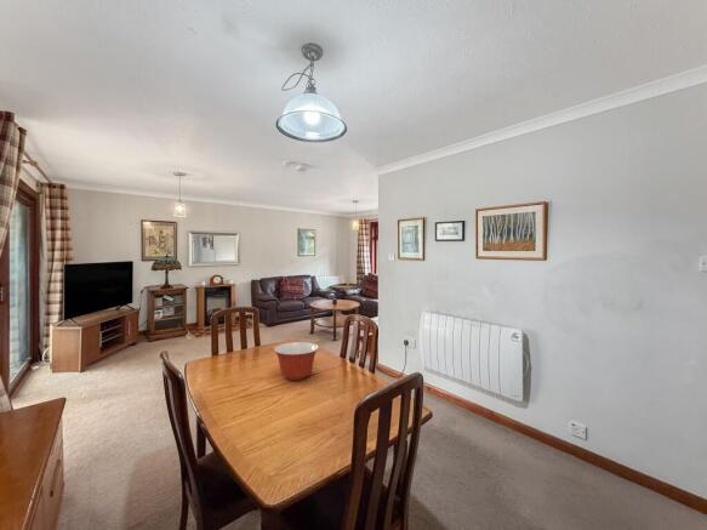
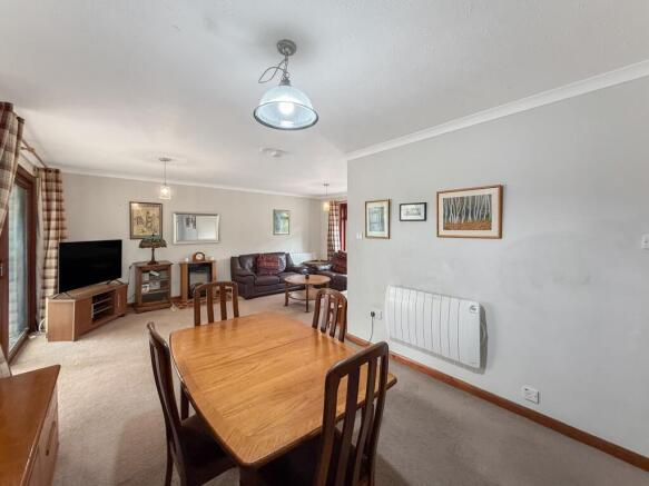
- mixing bowl (296, 361)
